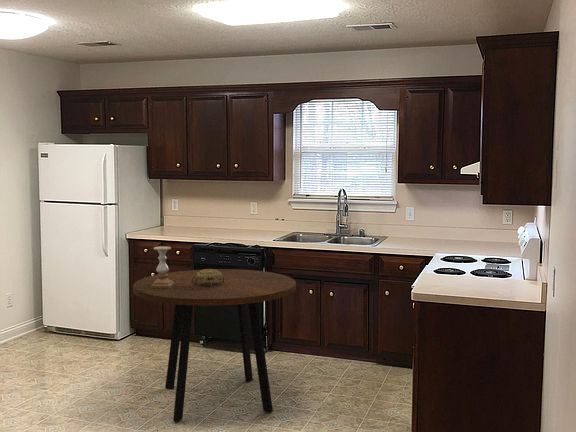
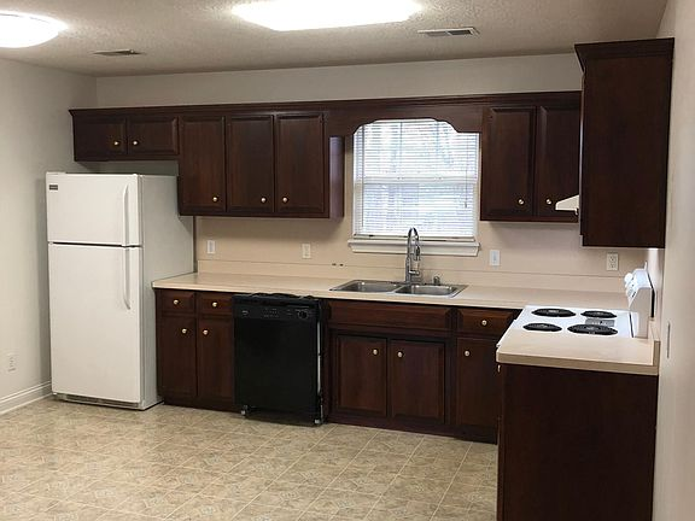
- candle holder (162, 266)
- decorative bowl (206, 277)
- dining table (241, 341)
